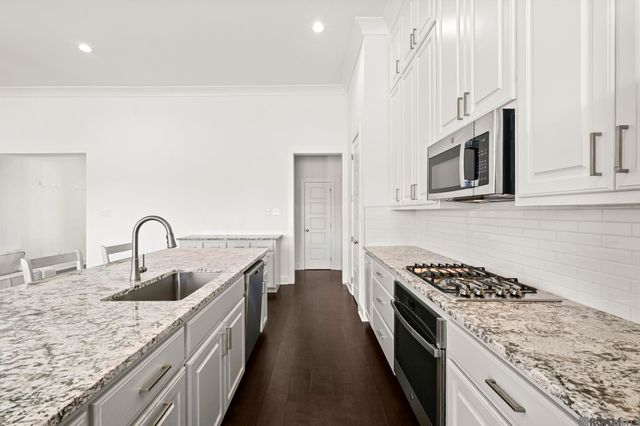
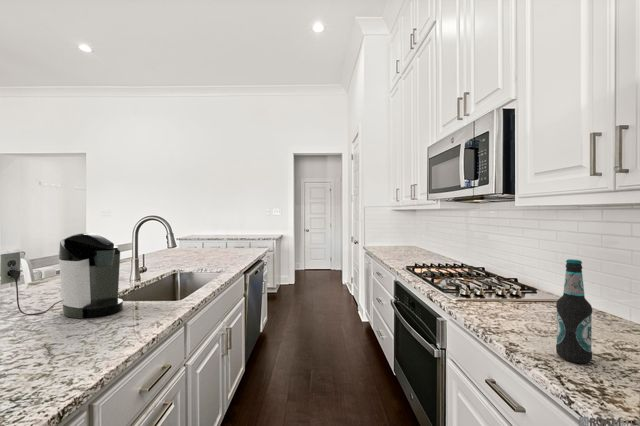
+ coffee maker (77, 275)
+ bottle (573, 309)
